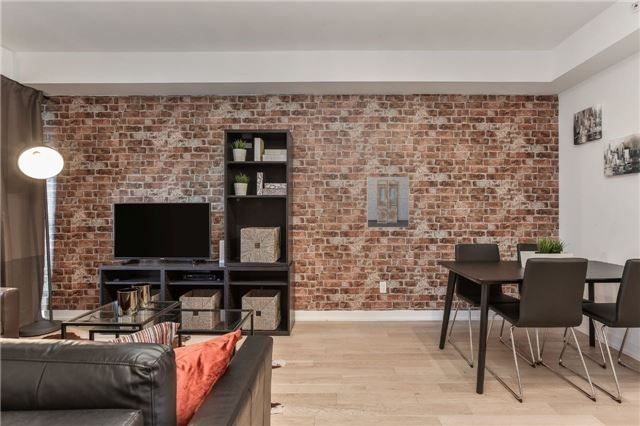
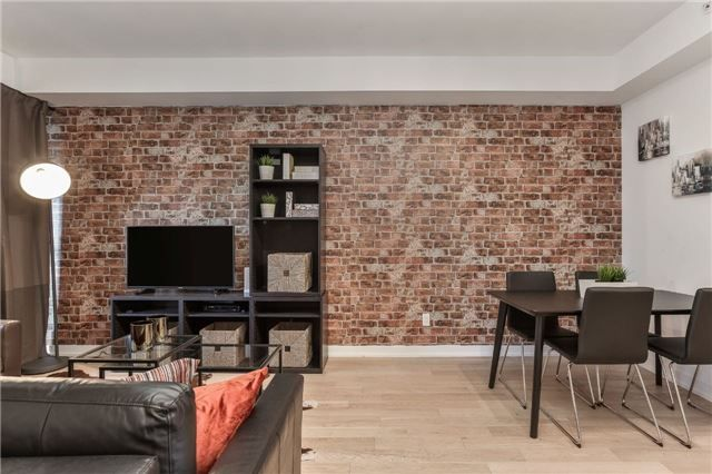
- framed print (387, 202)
